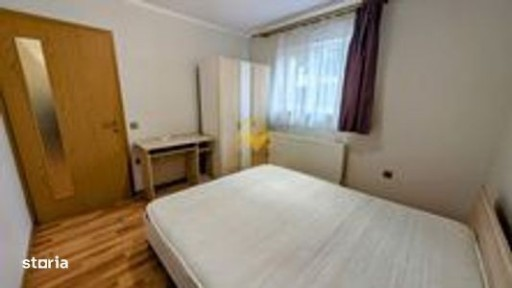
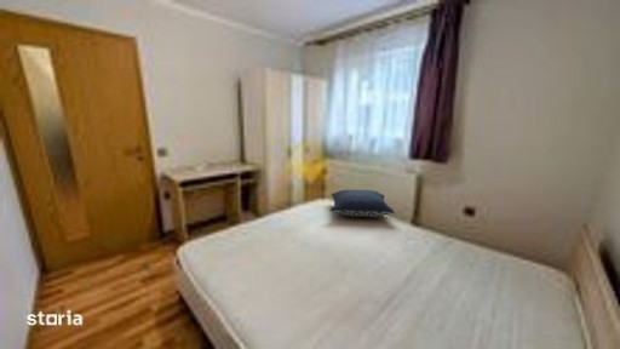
+ pillow (358, 202)
